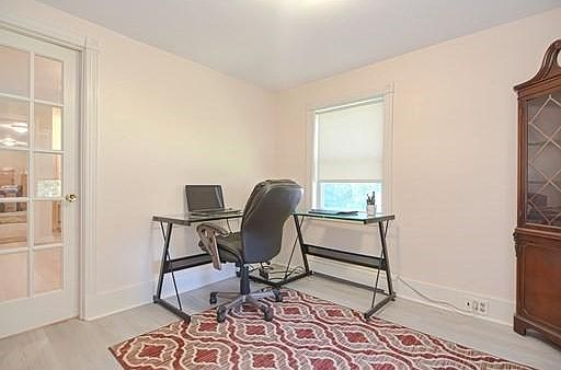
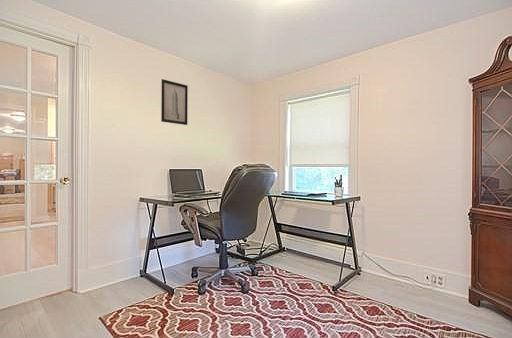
+ wall art (174, 102)
